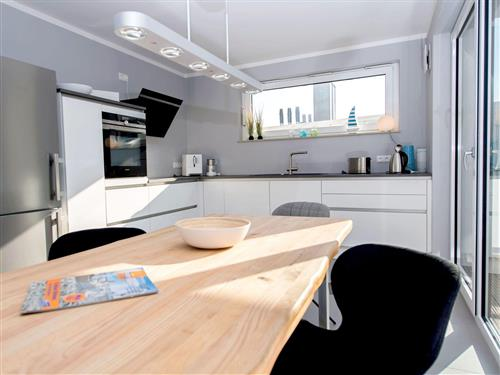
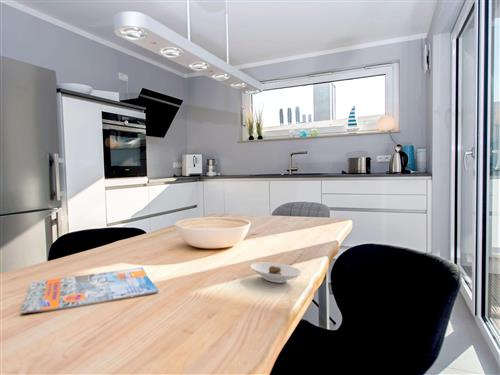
+ saucer (275, 272)
